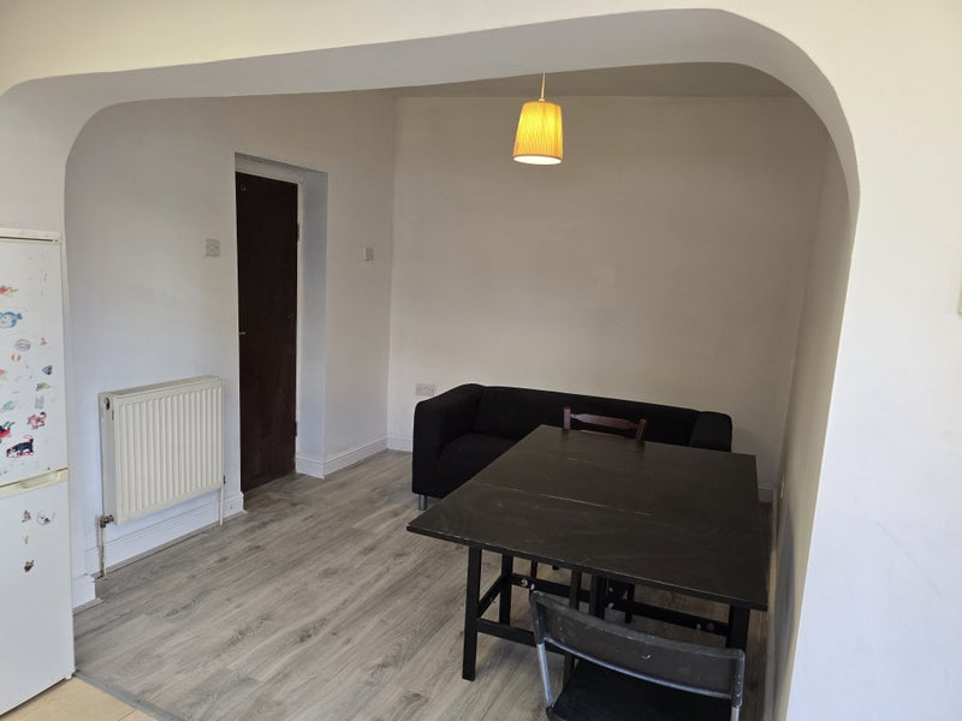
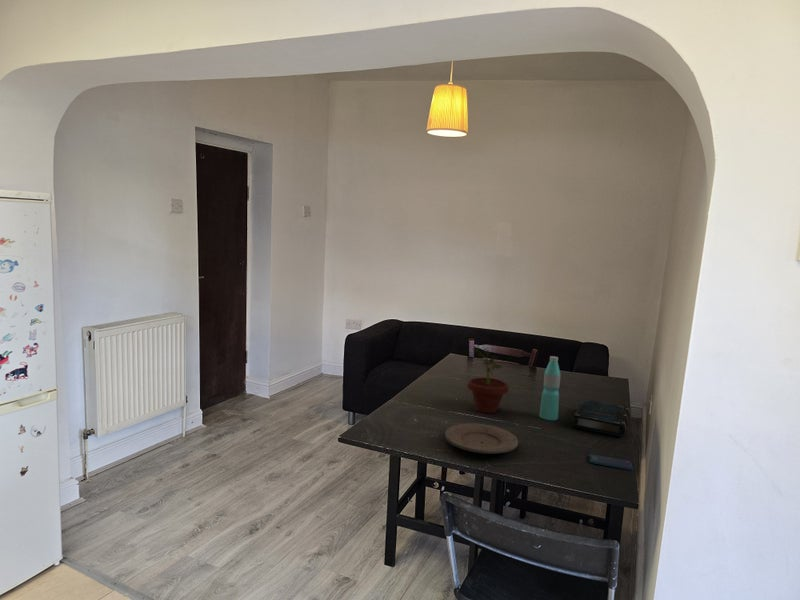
+ book (602, 416)
+ water bottle (551, 387)
+ plate (480, 440)
+ smartphone (610, 461)
+ potted plant (487, 377)
